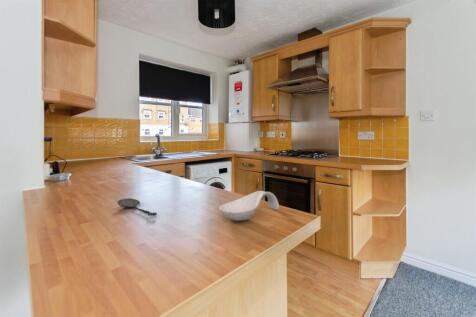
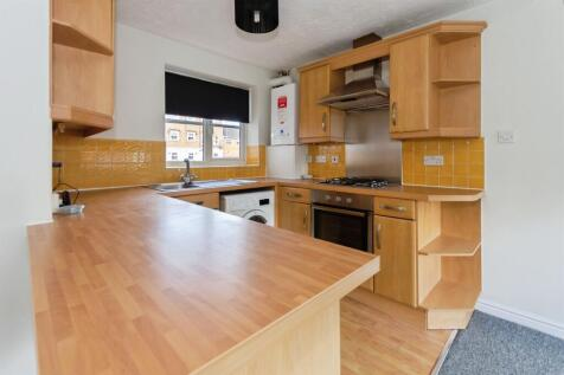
- spoon rest (251, 203)
- spoon (138, 208)
